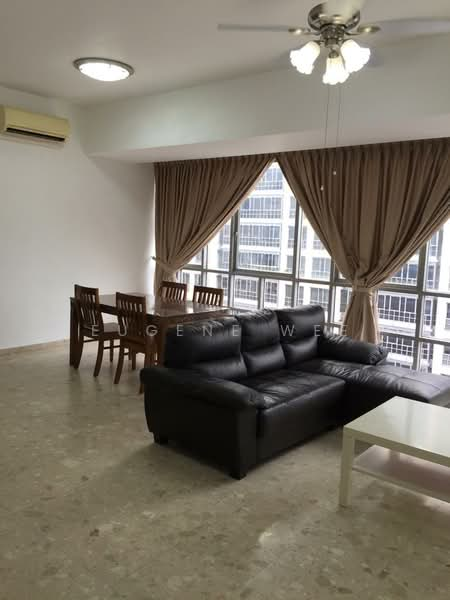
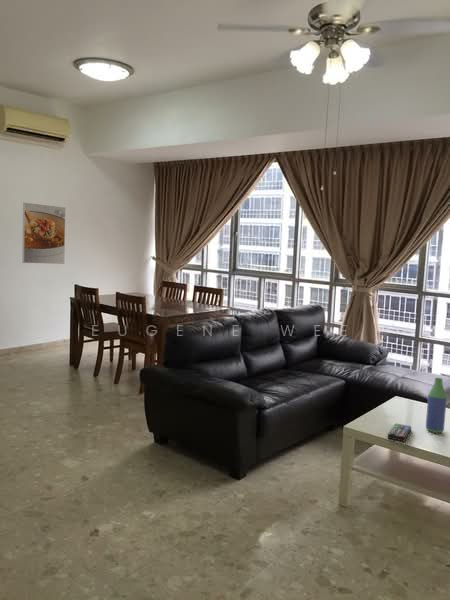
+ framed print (44, 234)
+ bottle (436, 404)
+ remote control (399, 431)
